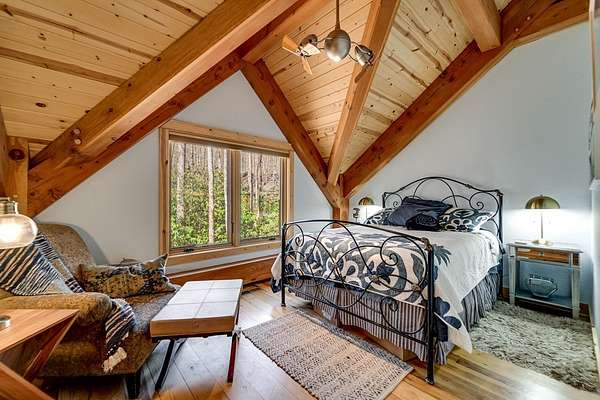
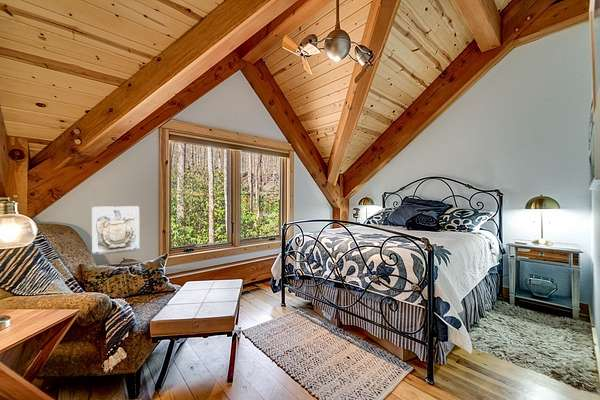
+ wall sculpture (117, 229)
